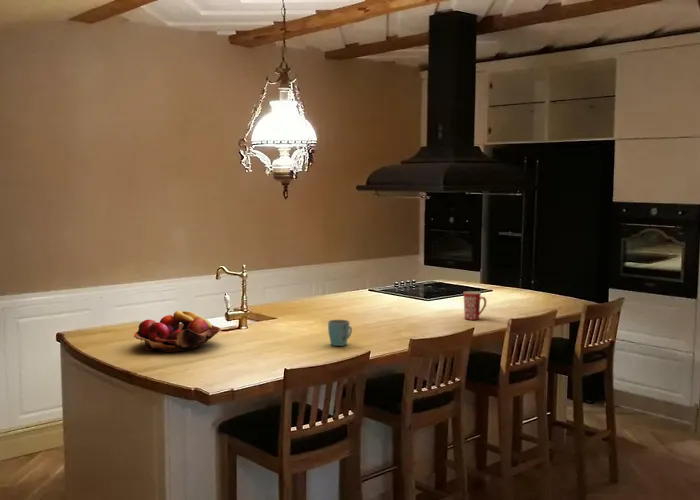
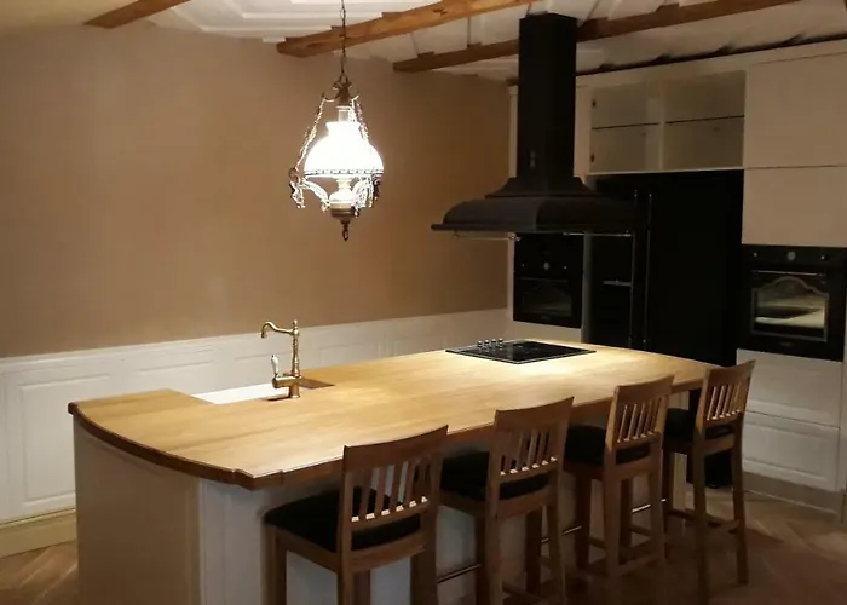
- fruit basket (178, 329)
- mug (341, 333)
- mug (474, 306)
